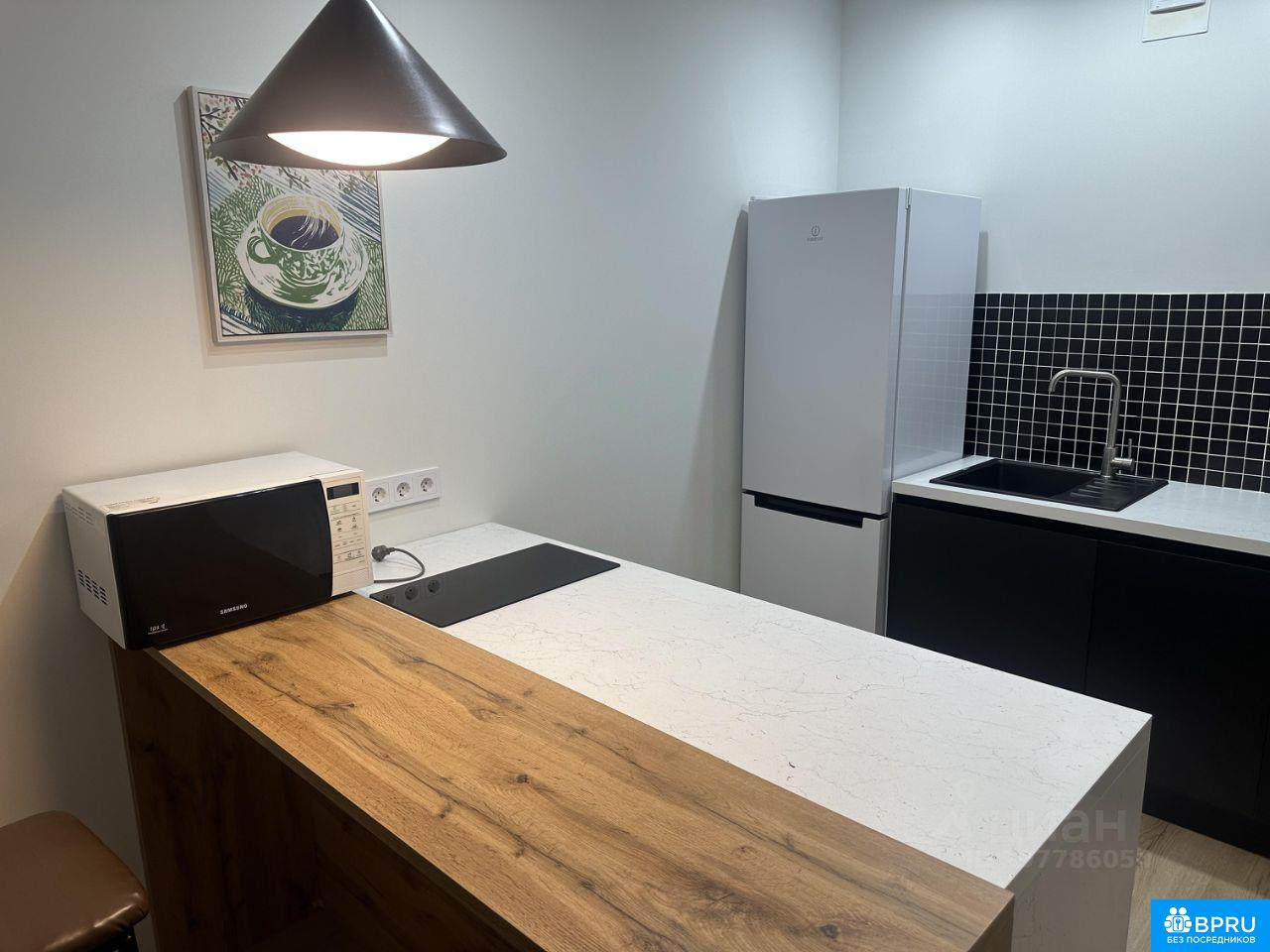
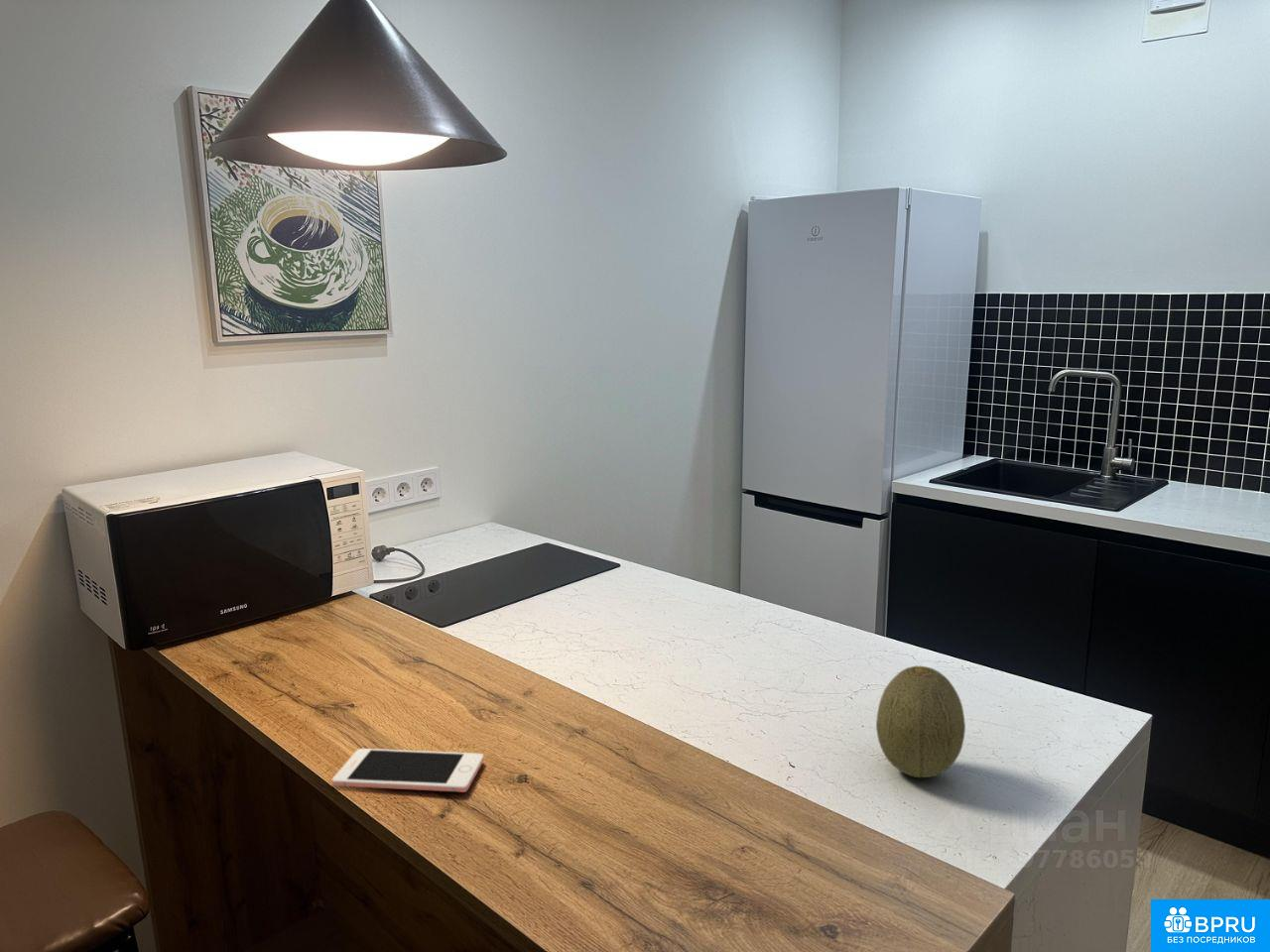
+ fruit (920, 720)
+ cell phone (410, 770)
